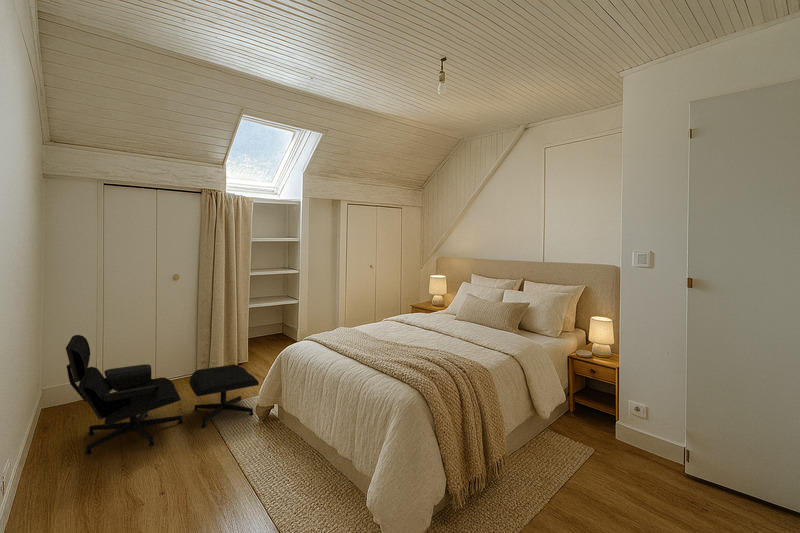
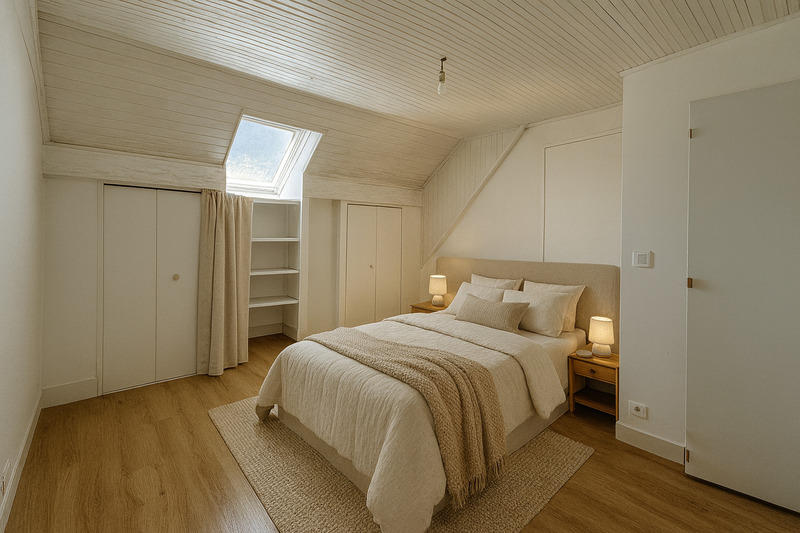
- lounge chair (170, 380)
